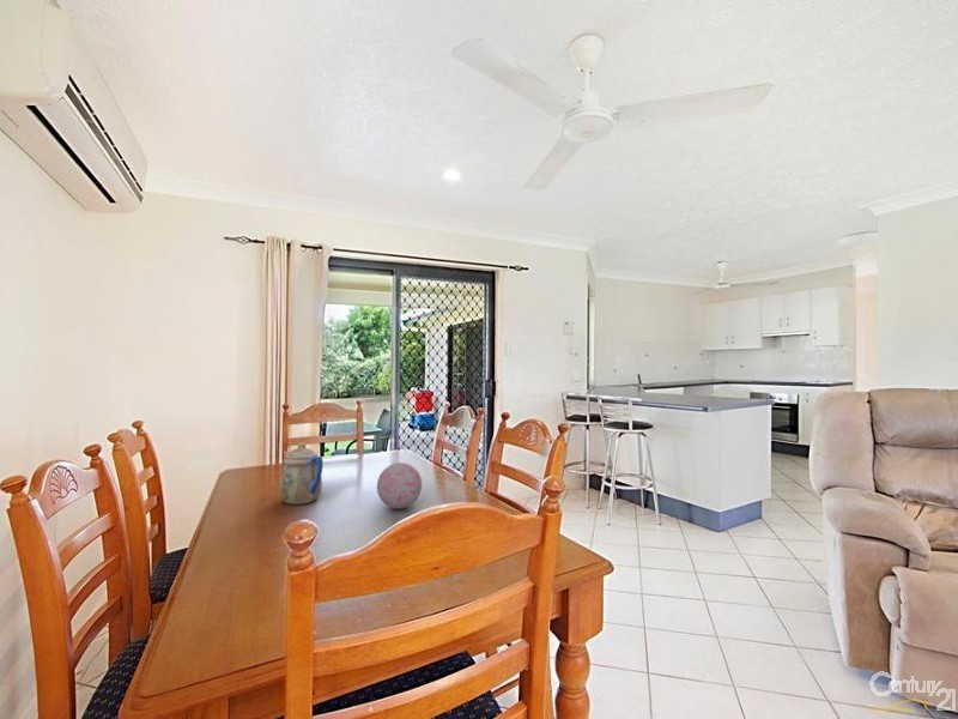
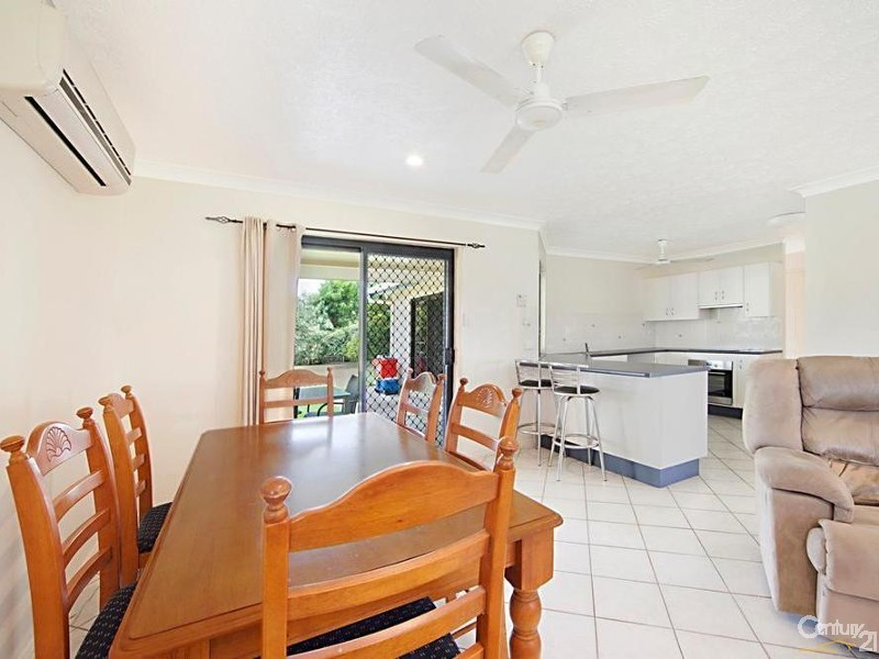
- teapot (301, 471)
- decorative orb (399, 485)
